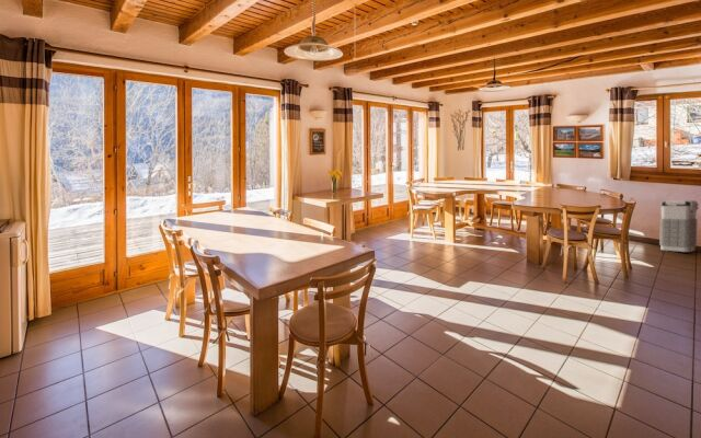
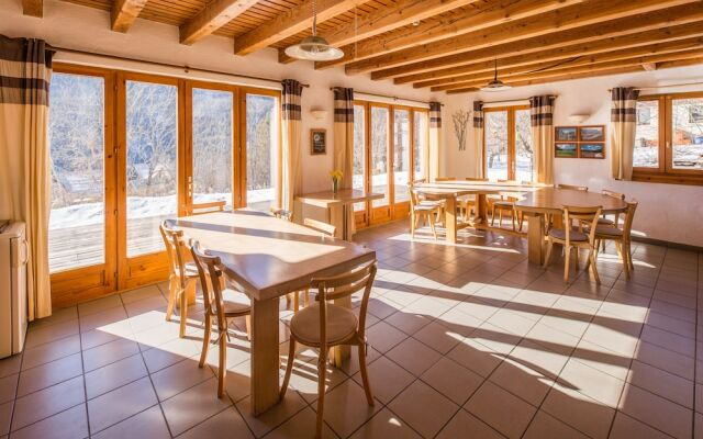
- grenade (677, 224)
